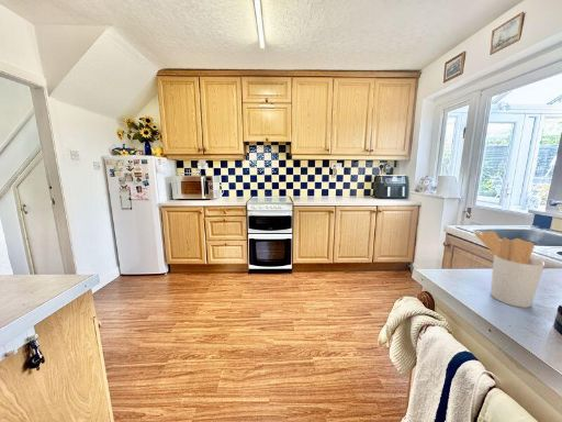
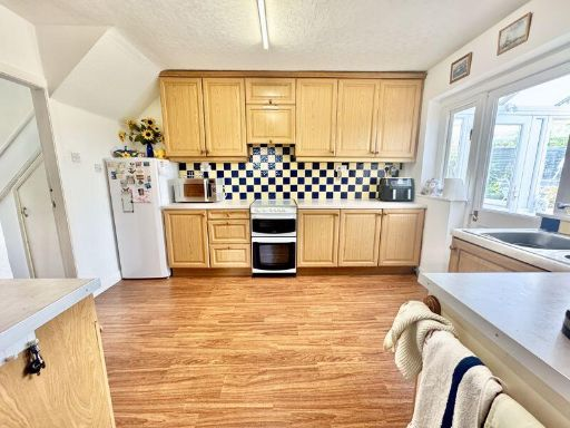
- utensil holder (504, 265)
